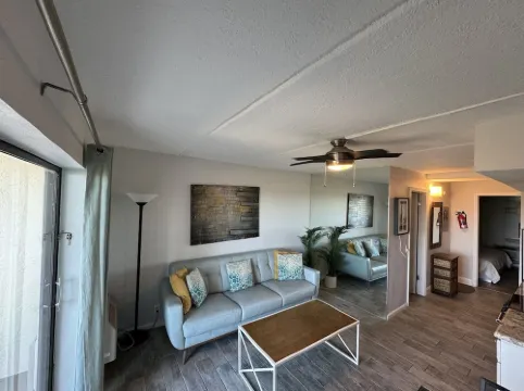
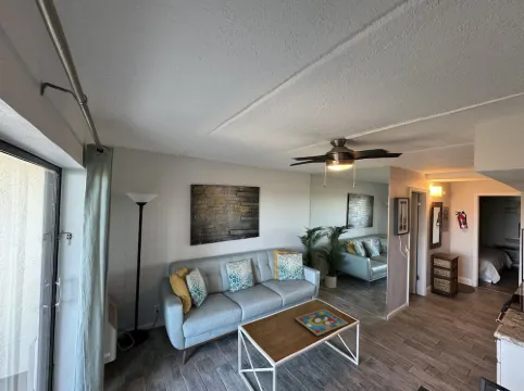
+ framed painting (321, 320)
